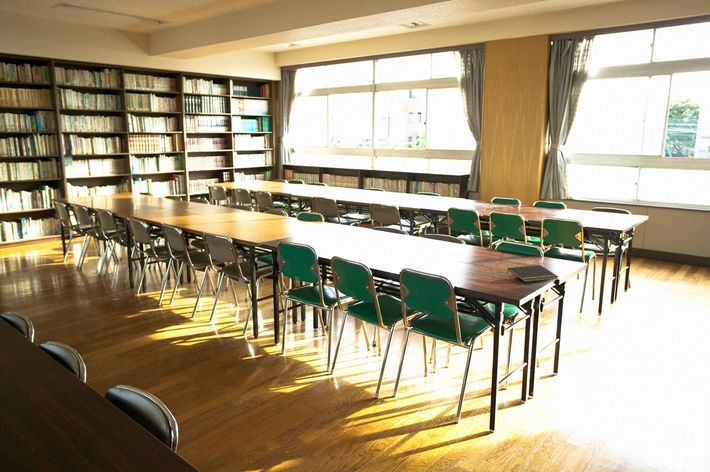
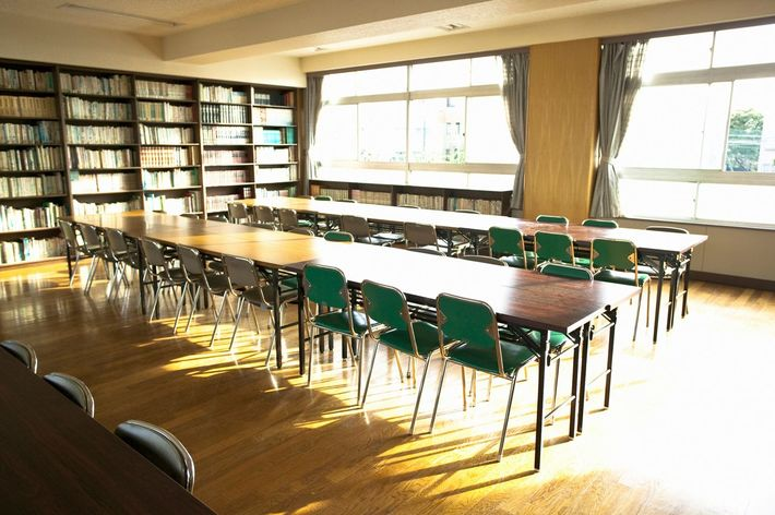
- notepad (532, 273)
